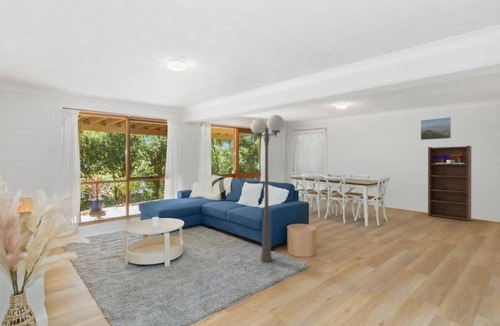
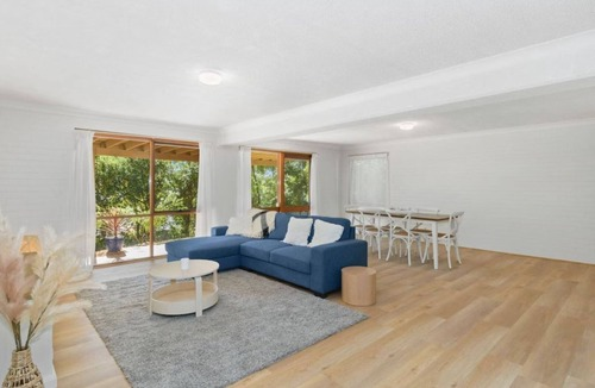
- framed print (435, 129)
- bookshelf (449, 181)
- floor lamp (266, 188)
